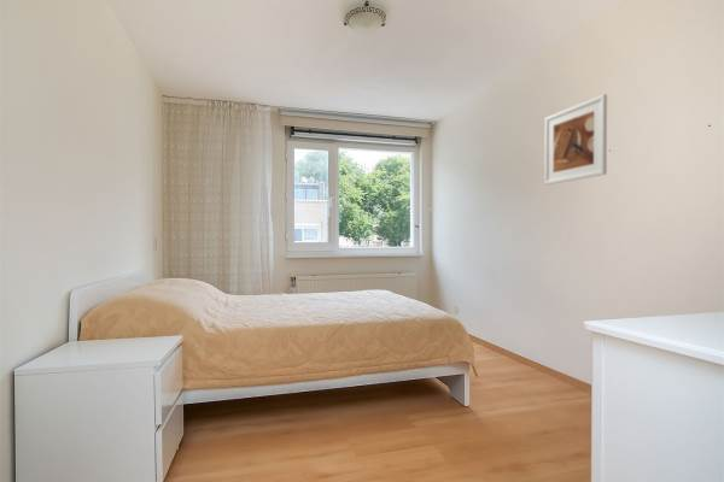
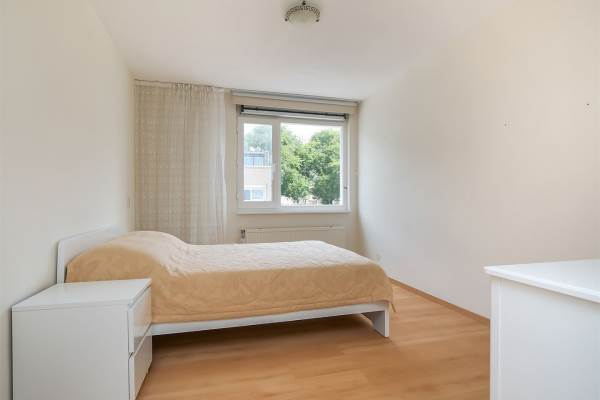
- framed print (572, 143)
